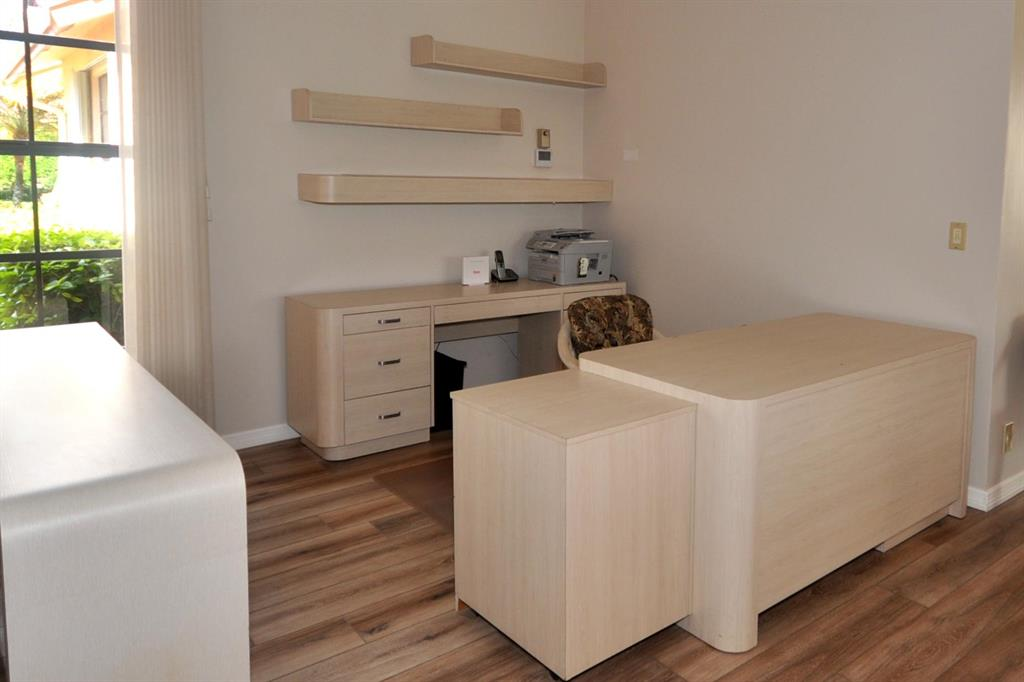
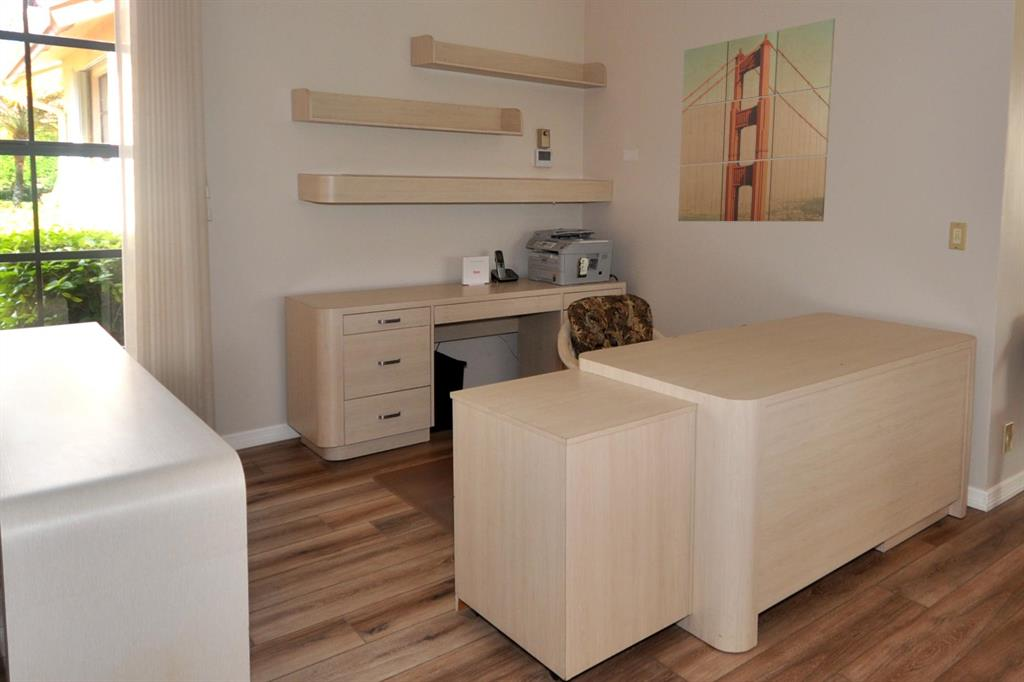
+ wall art (748, 129)
